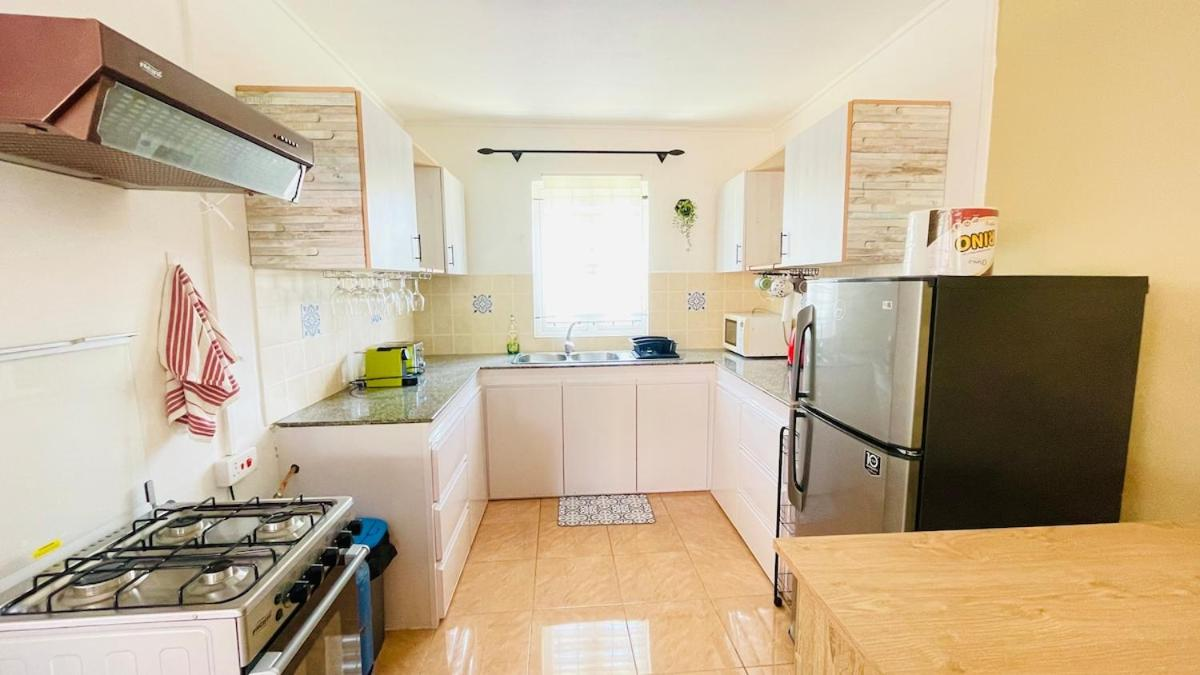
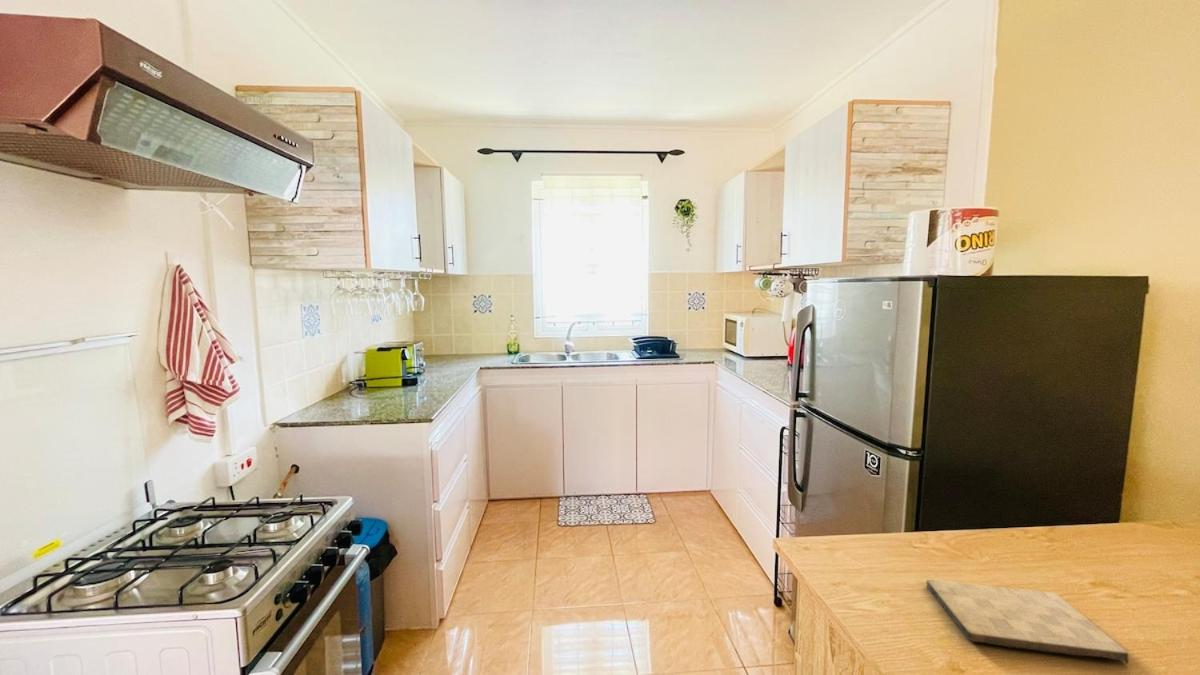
+ cutting board (1015, 615)
